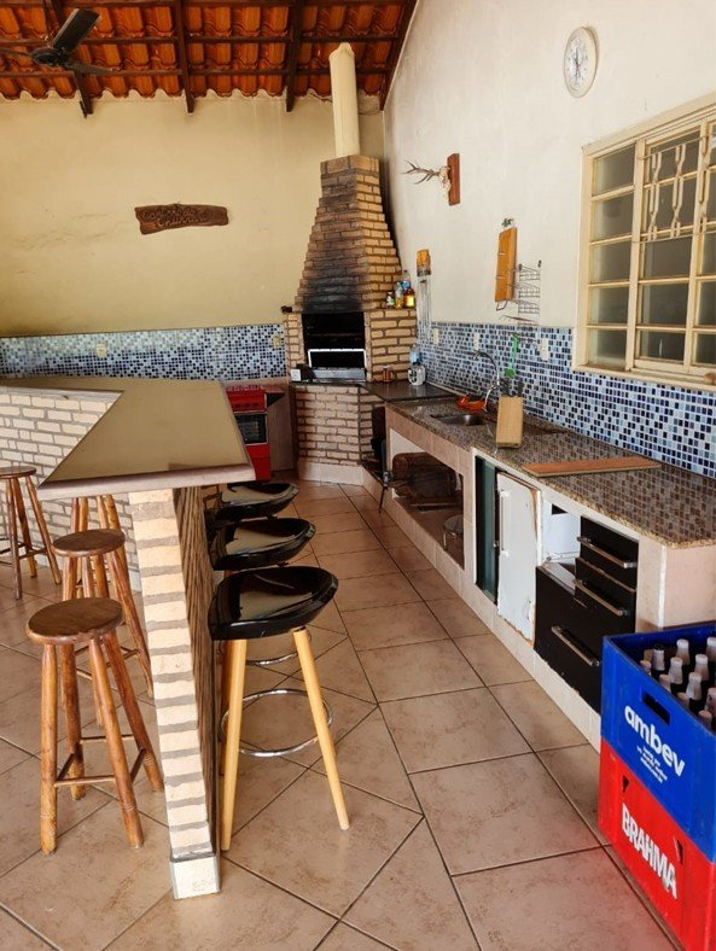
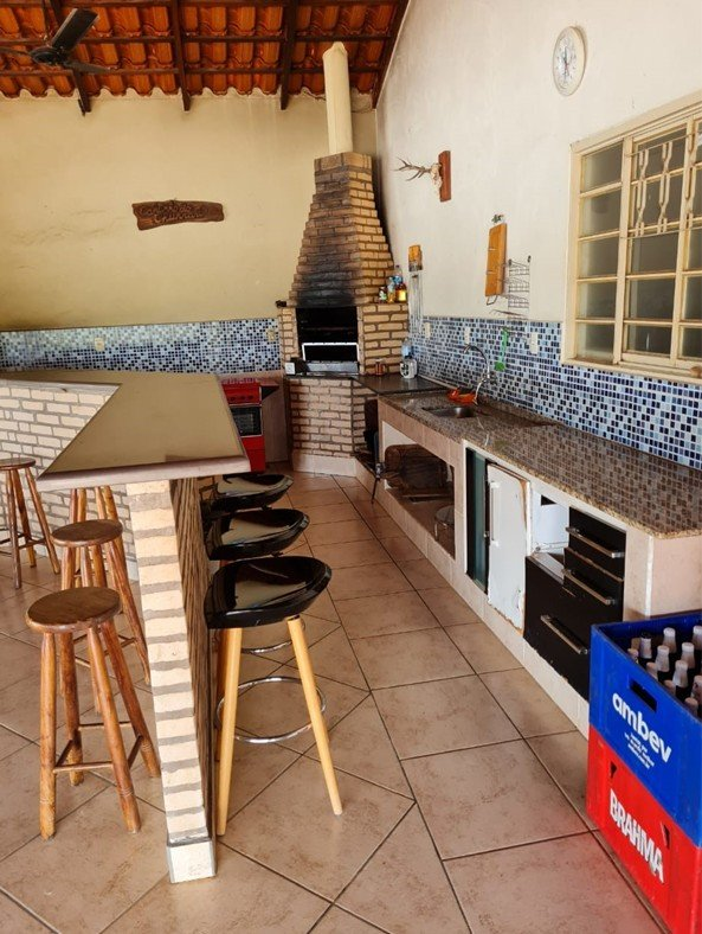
- knife block (510, 410)
- chopping board (589, 466)
